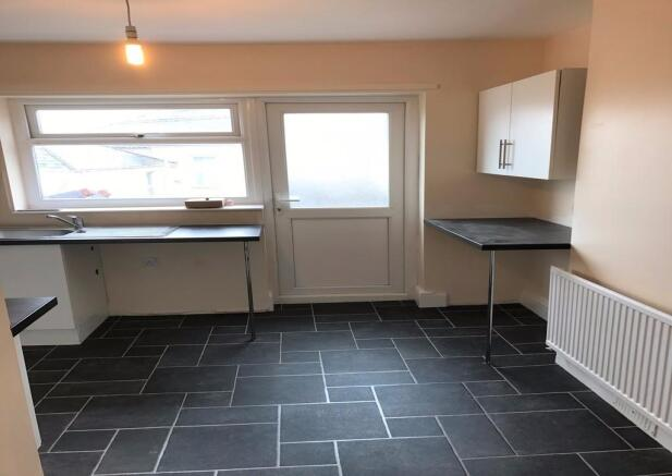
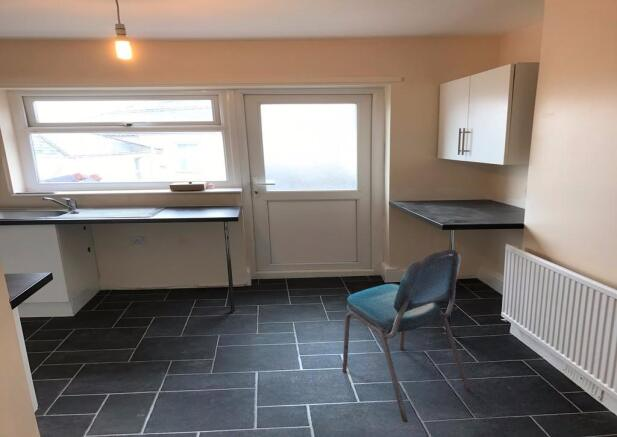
+ dining chair (402, 313)
